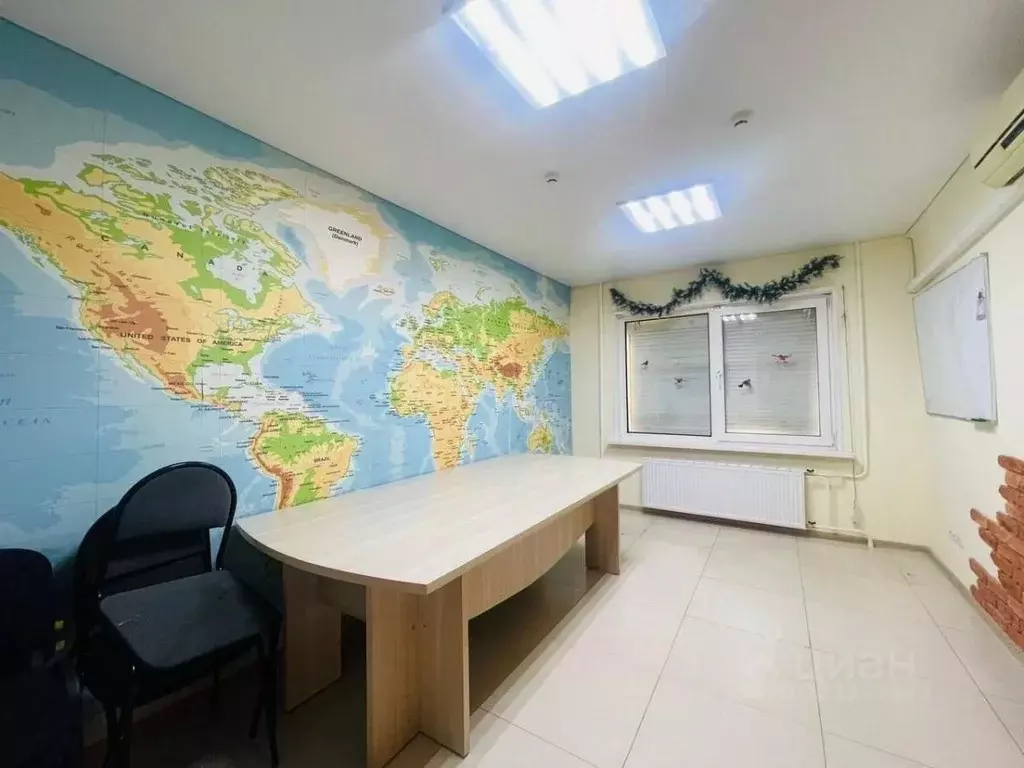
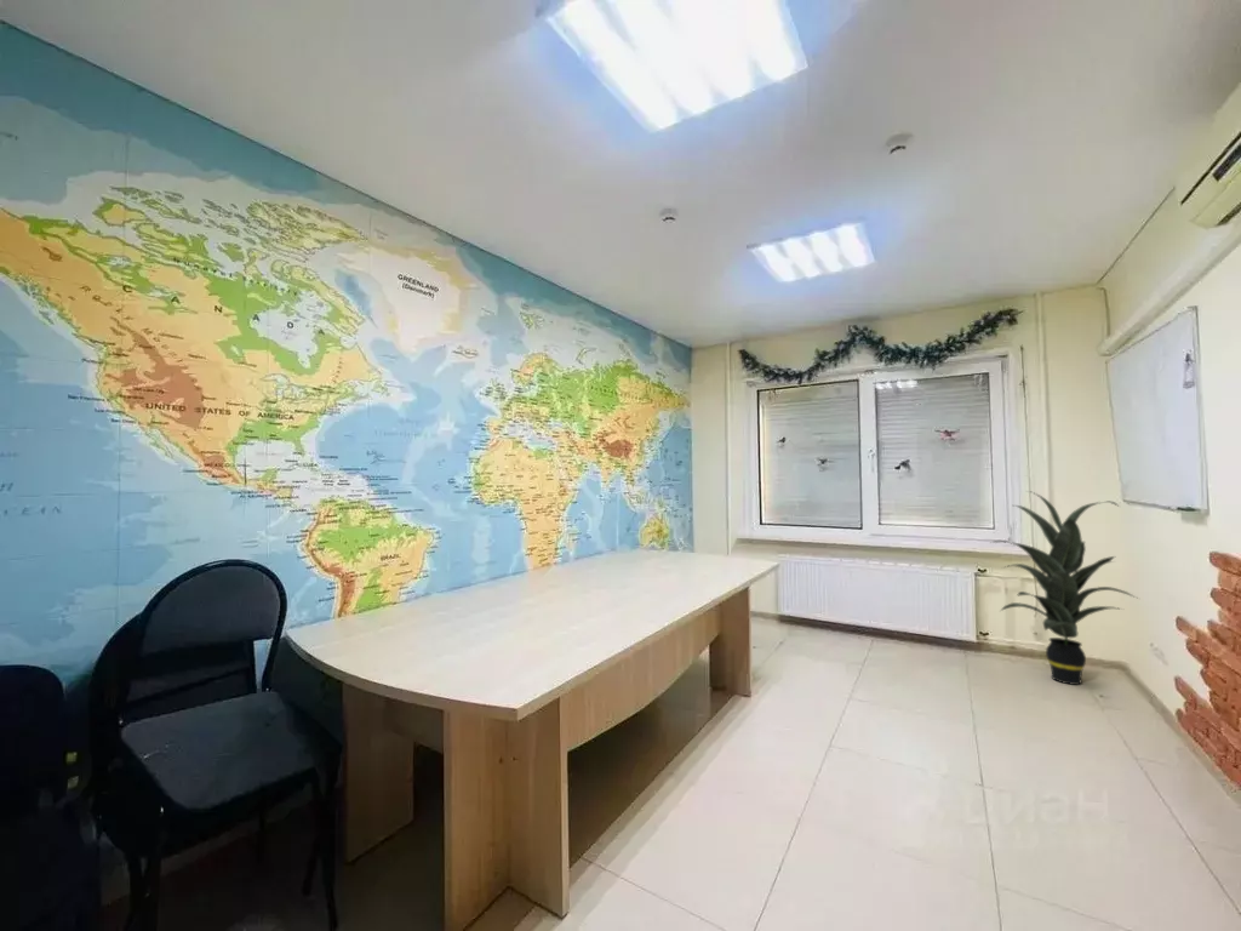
+ indoor plant (1053, 583)
